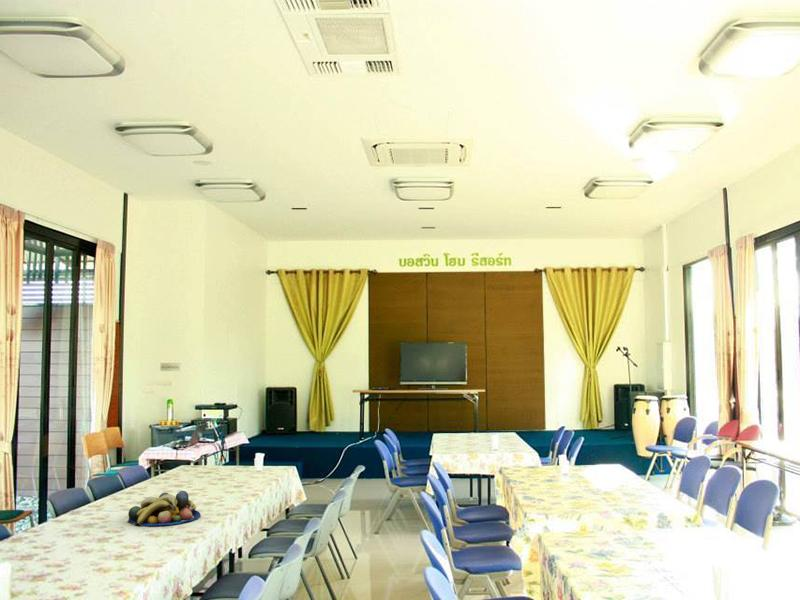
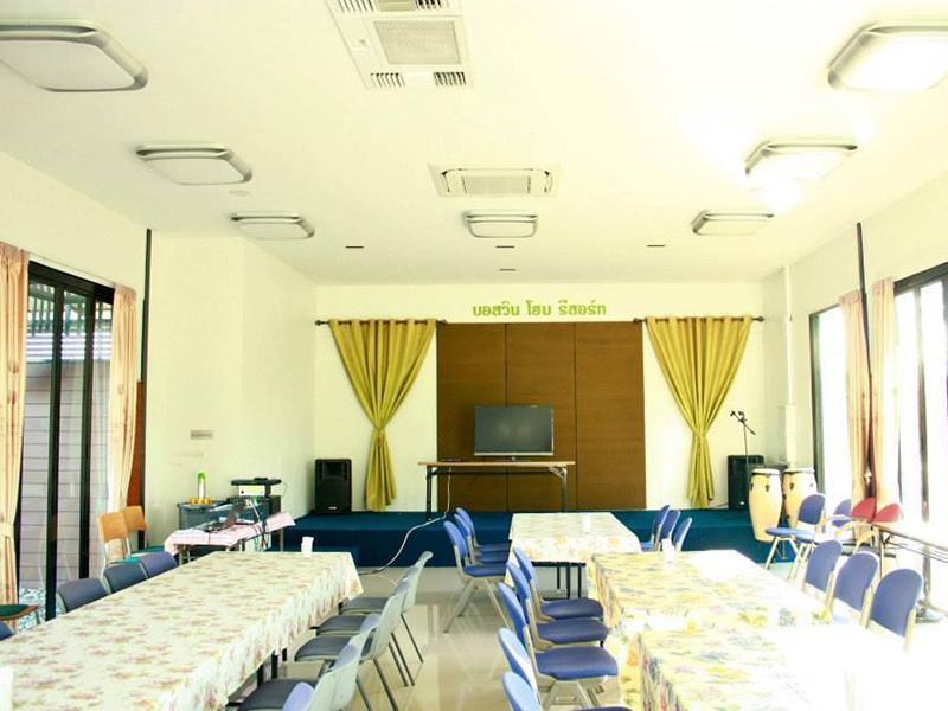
- fruit bowl (165, 505)
